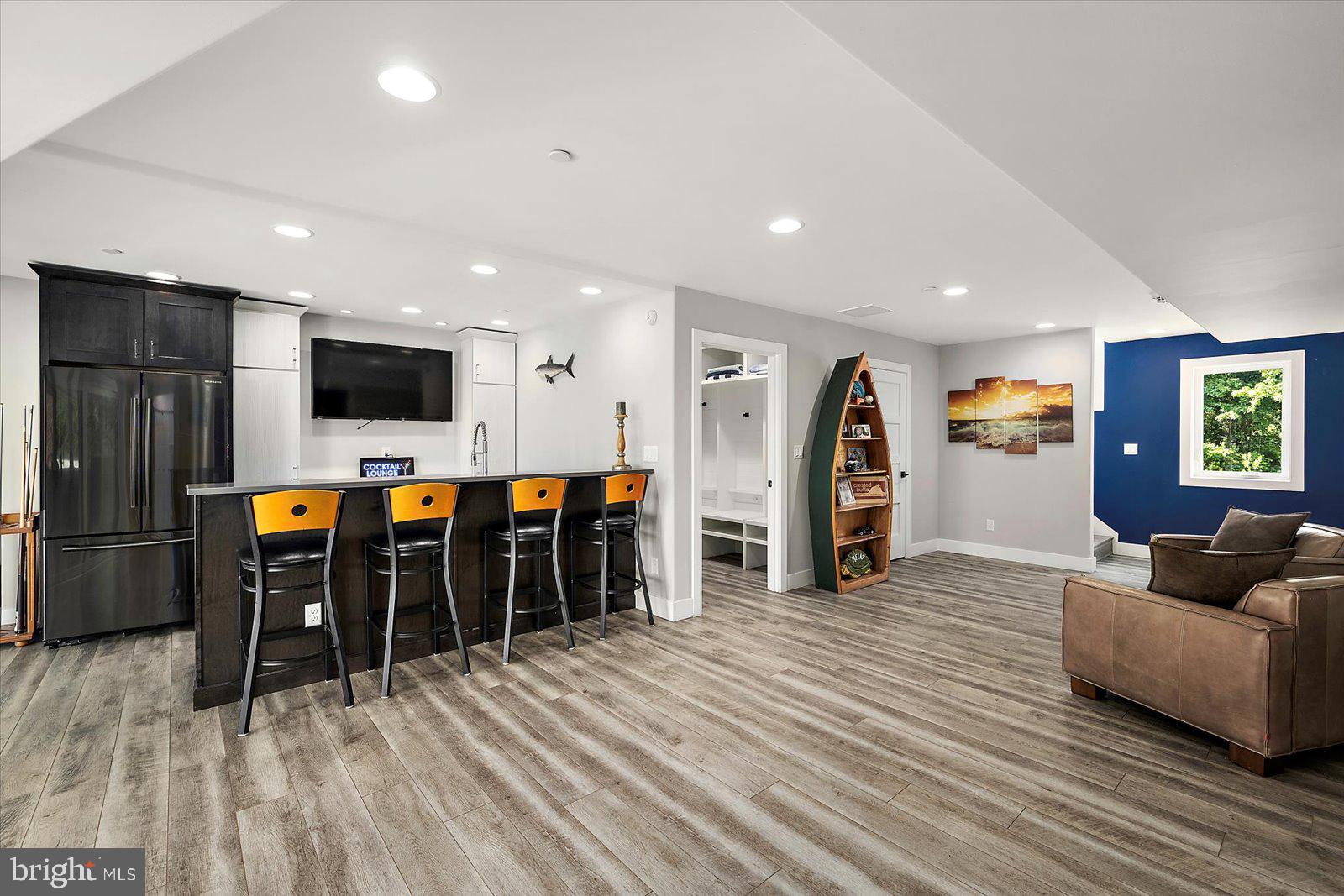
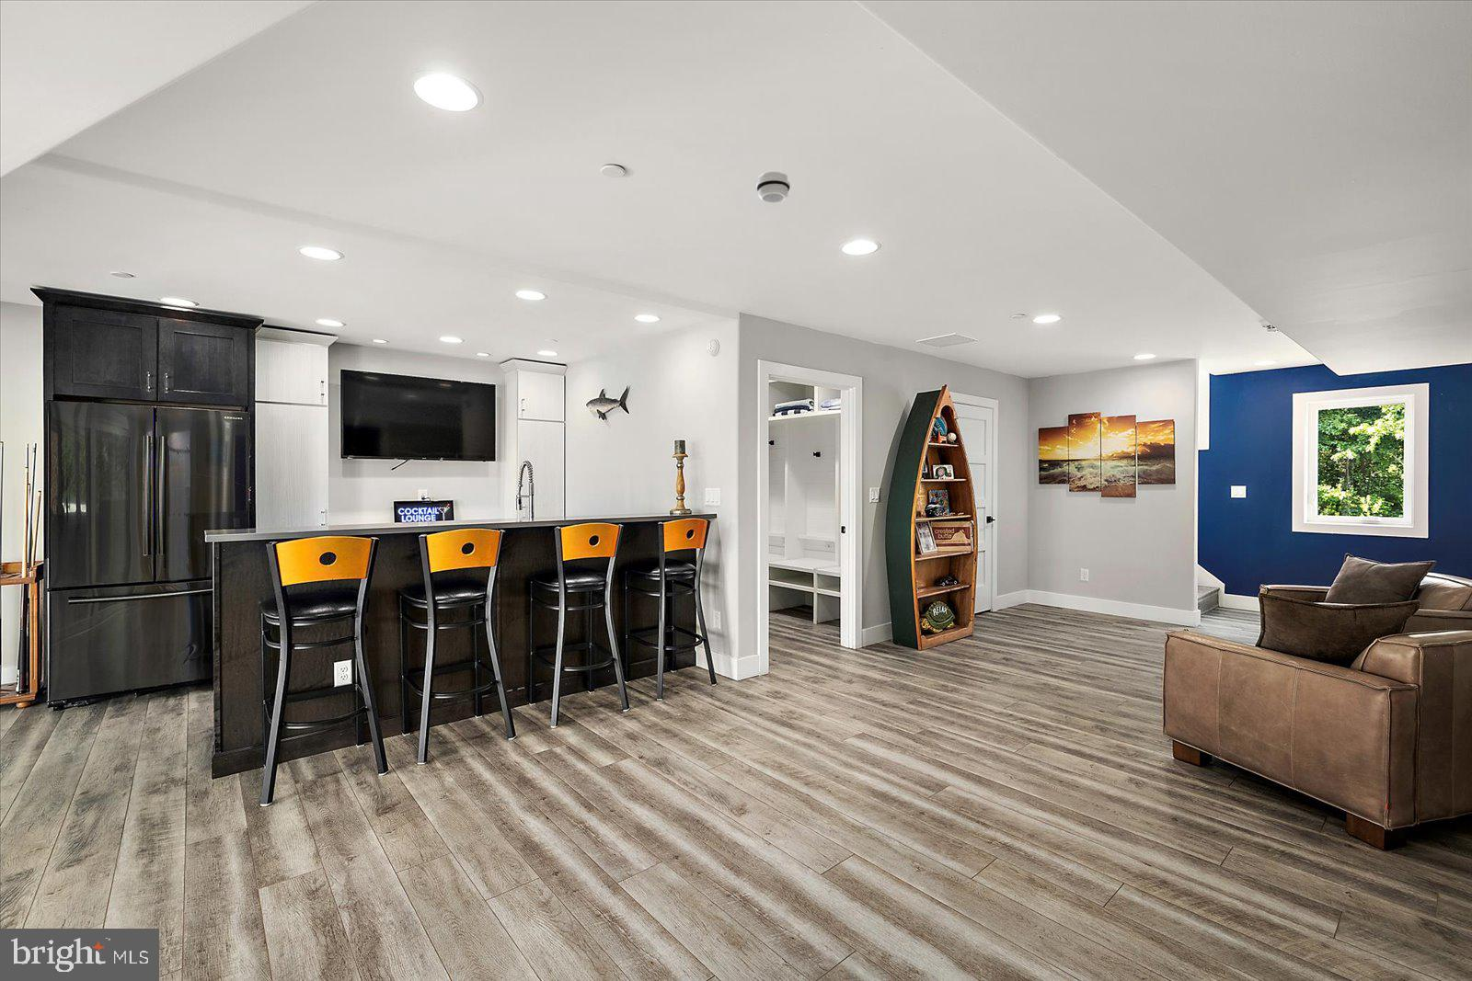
+ smoke detector (773, 187)
